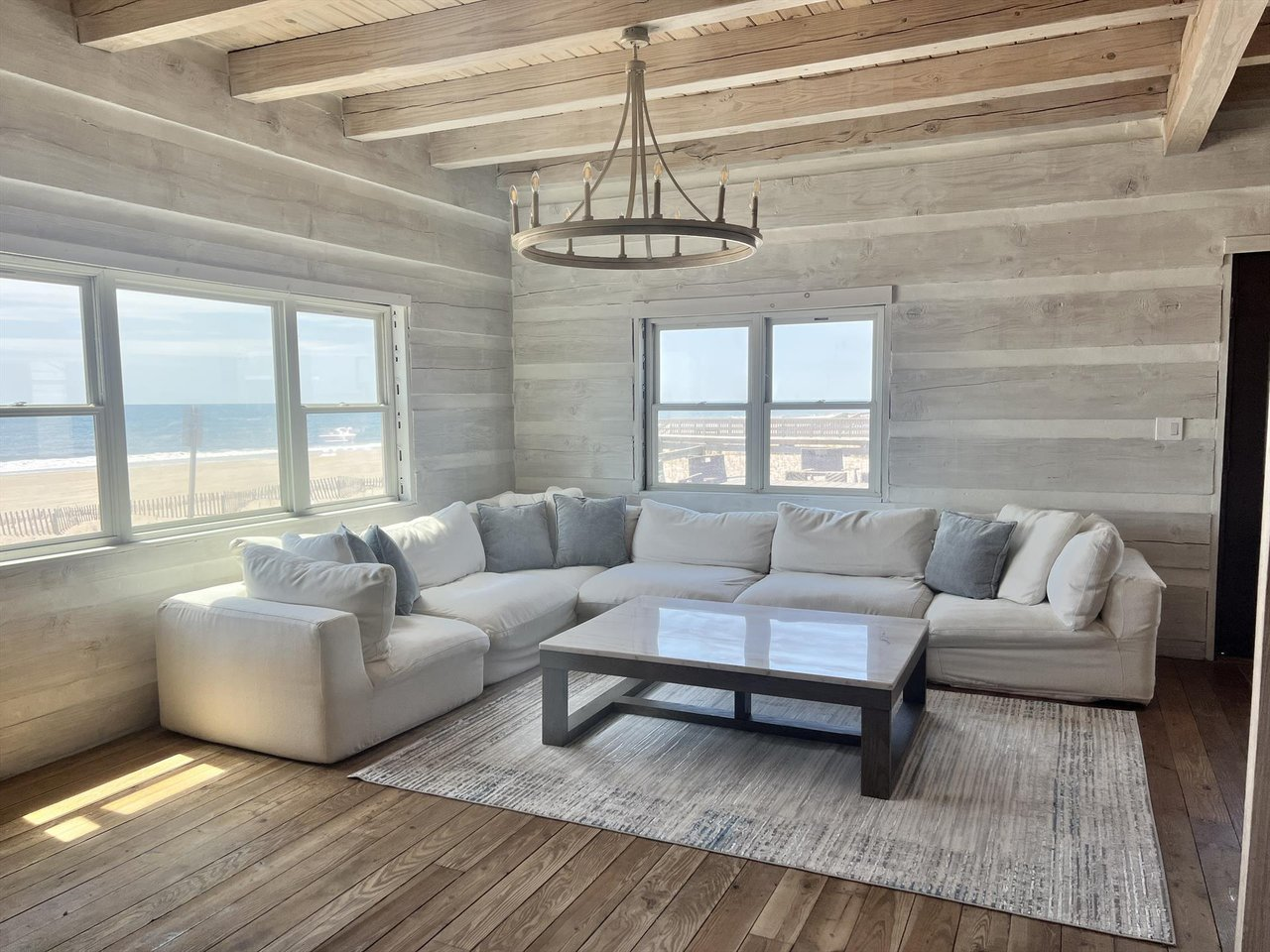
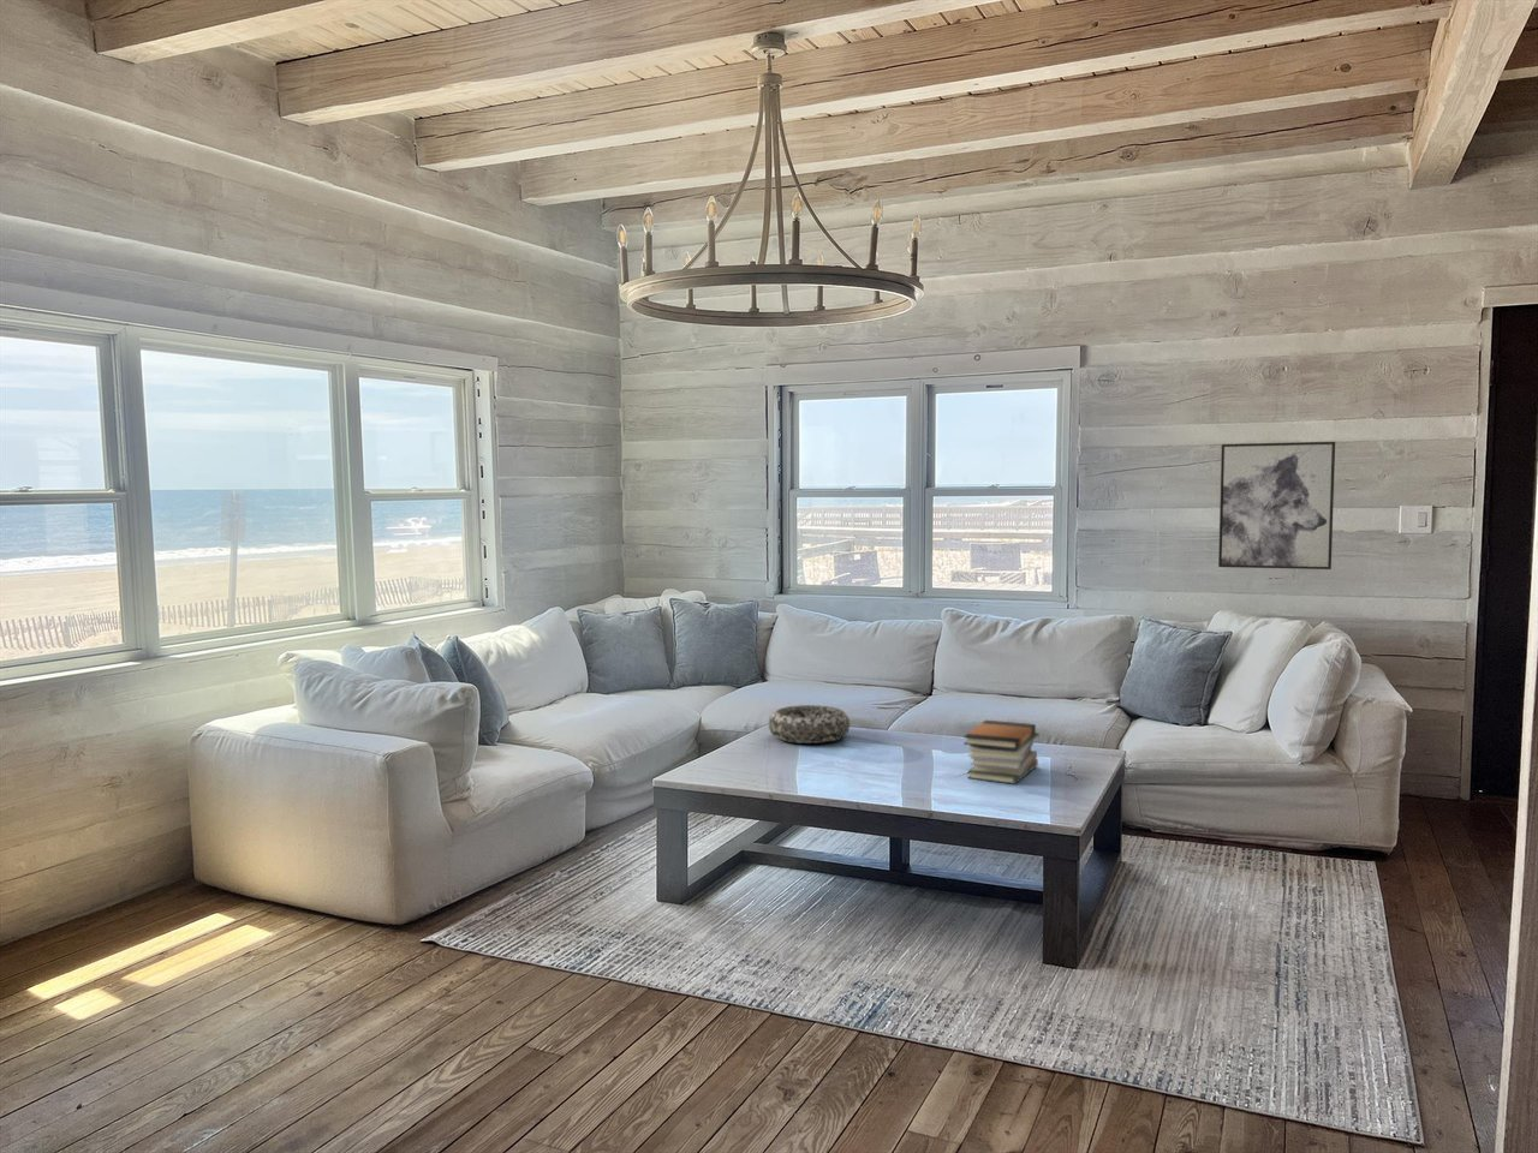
+ wall art (1275, 505)
+ book stack (1000, 751)
+ decorative bowl (809, 724)
